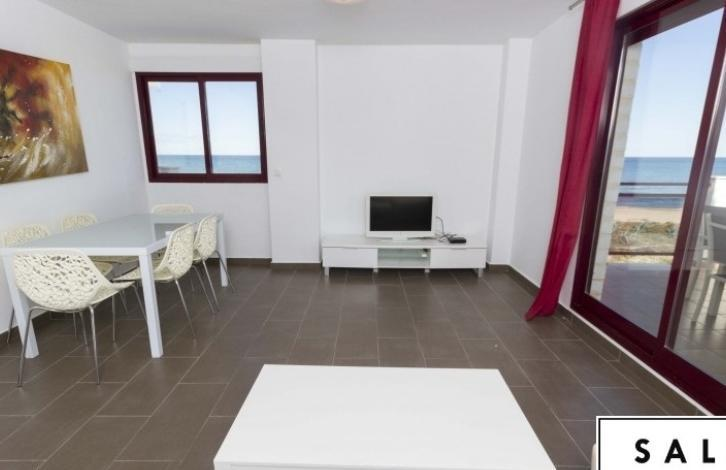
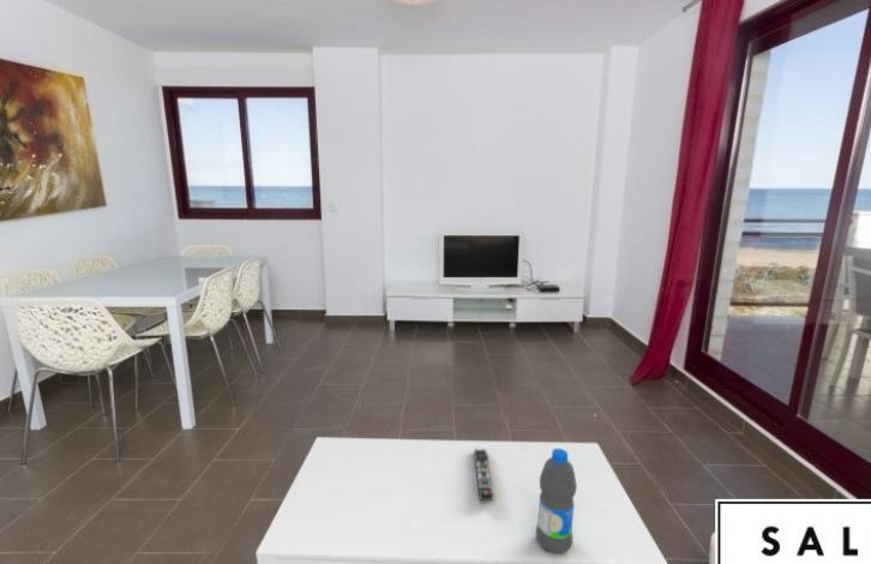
+ remote control (482, 473)
+ water bottle (557, 497)
